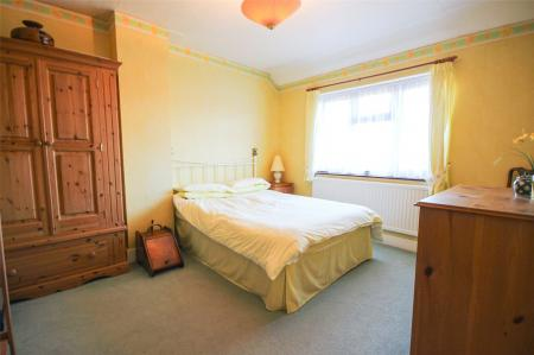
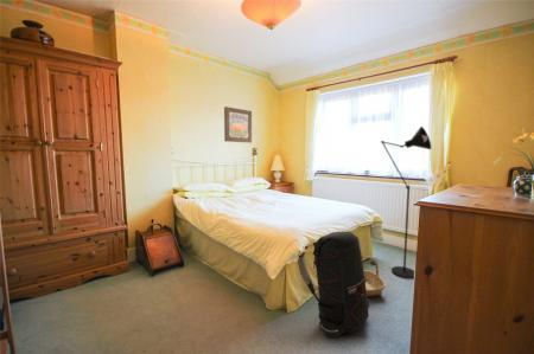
+ floor lamp (407, 200)
+ backpack (333, 275)
+ wall art (239, 125)
+ basket (364, 272)
